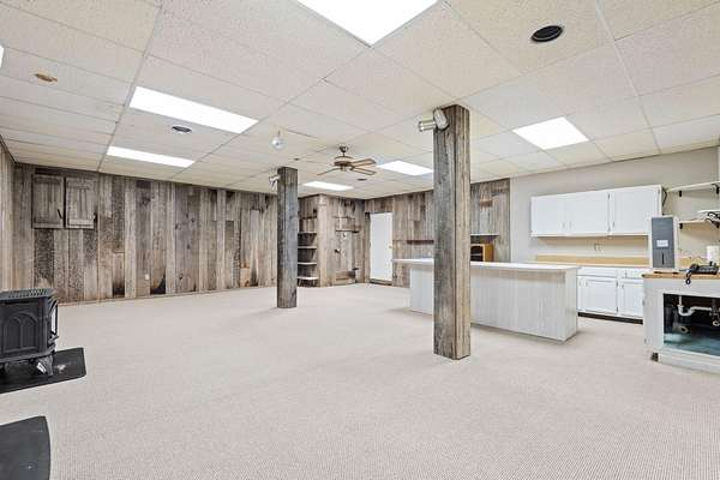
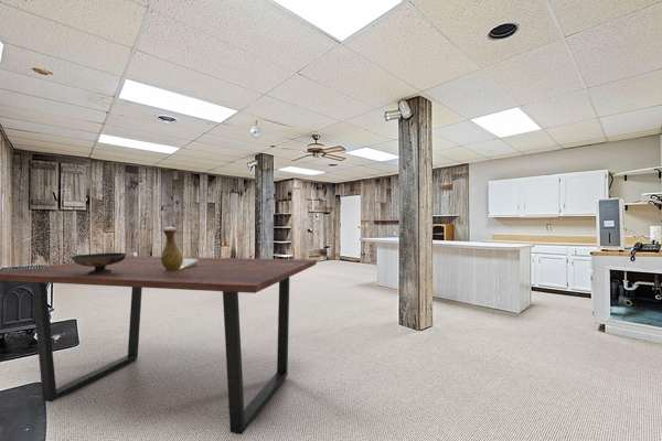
+ decorative bowl (99, 262)
+ dining table (139, 325)
+ vase (178, 247)
